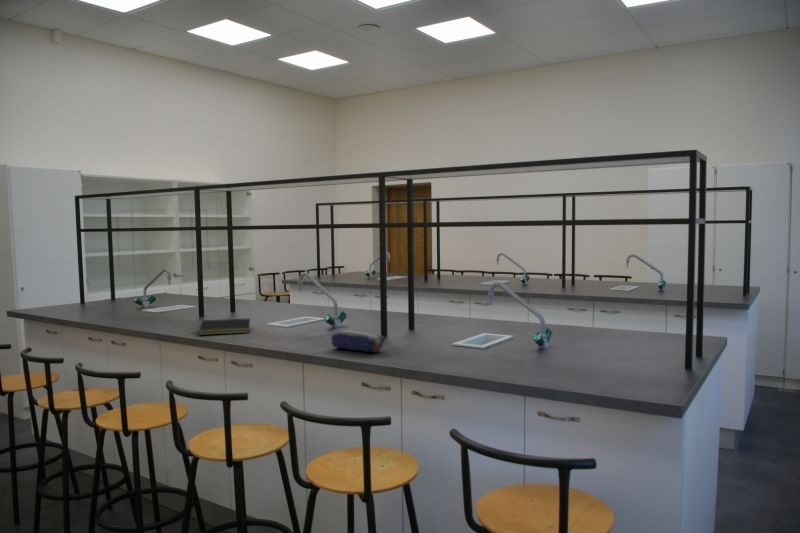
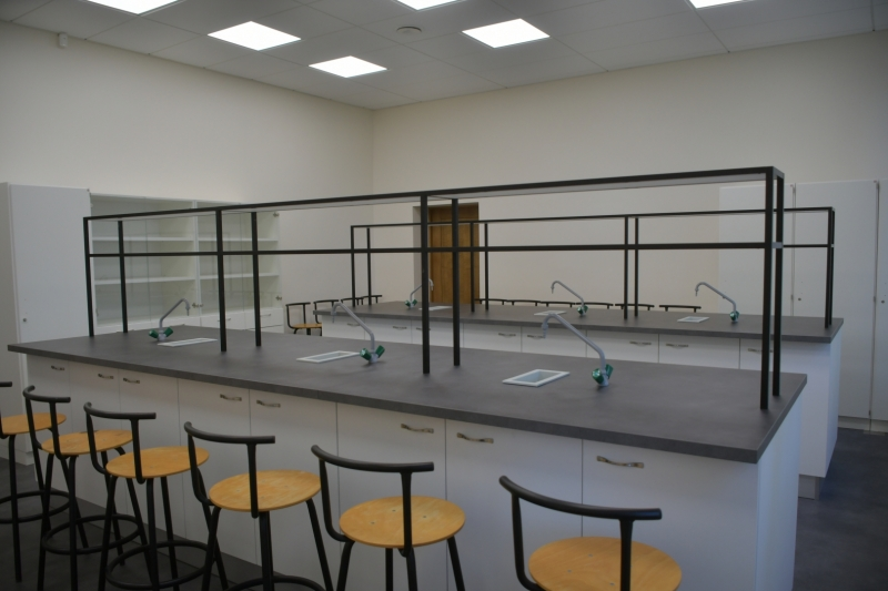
- pencil case (357, 340)
- notepad (225, 326)
